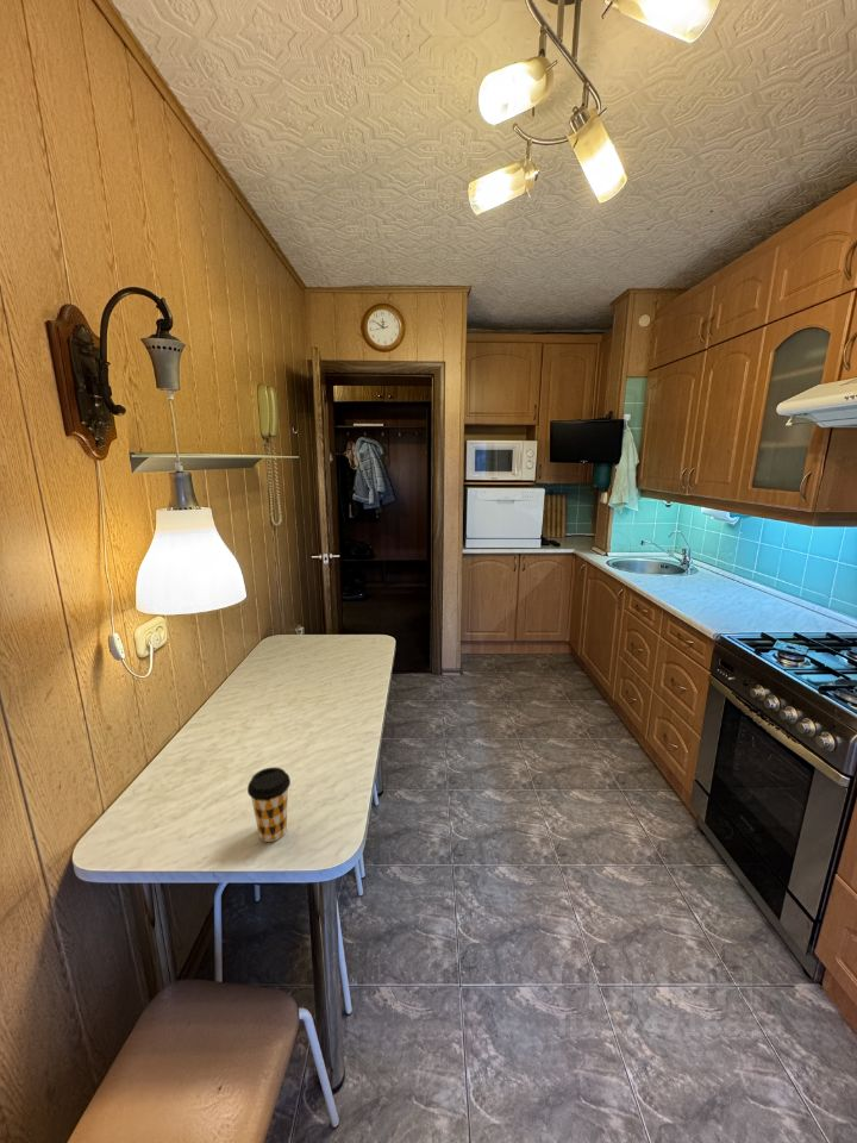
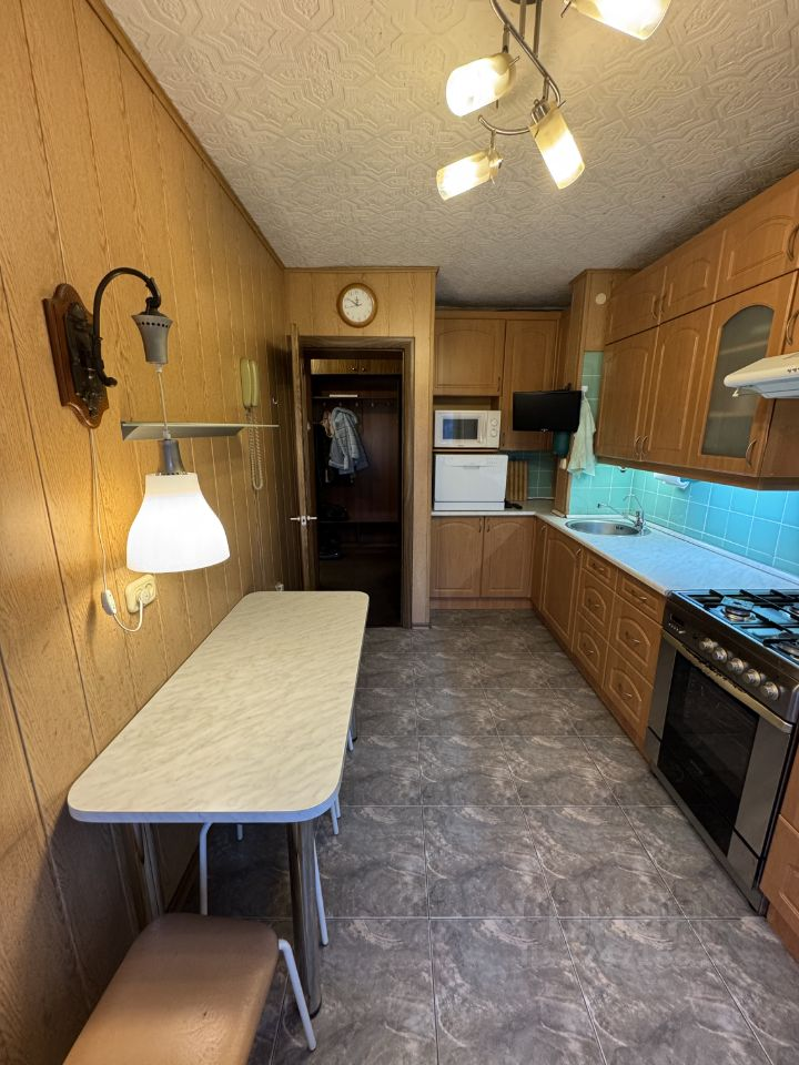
- coffee cup (270, 805)
